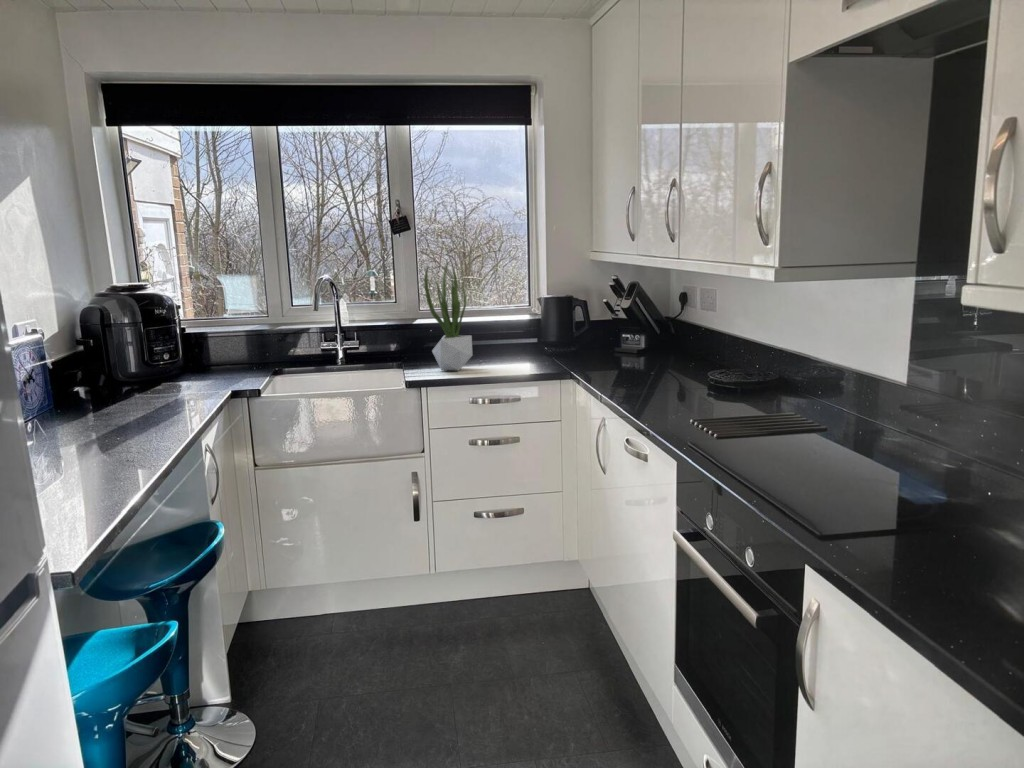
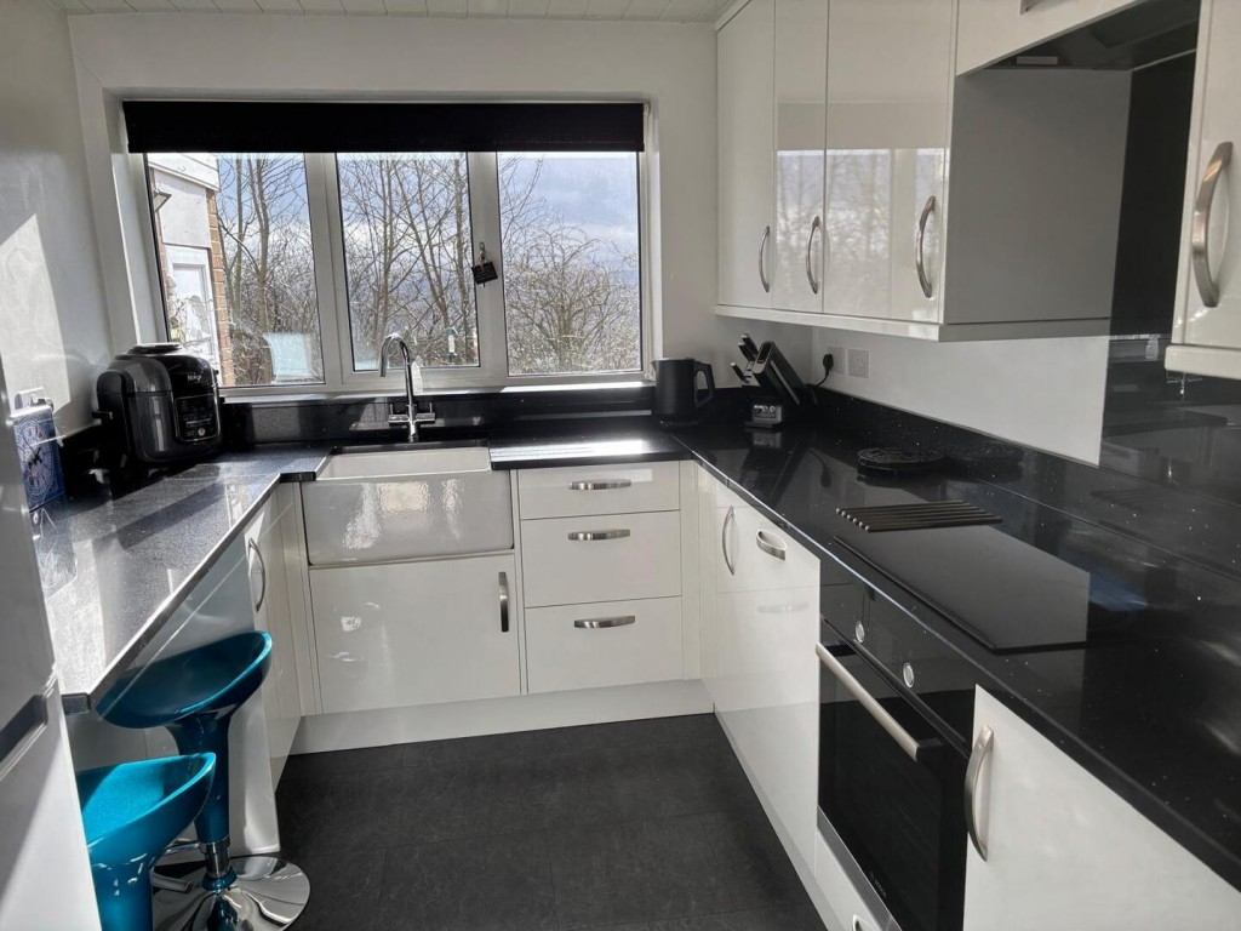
- potted plant (447, 318)
